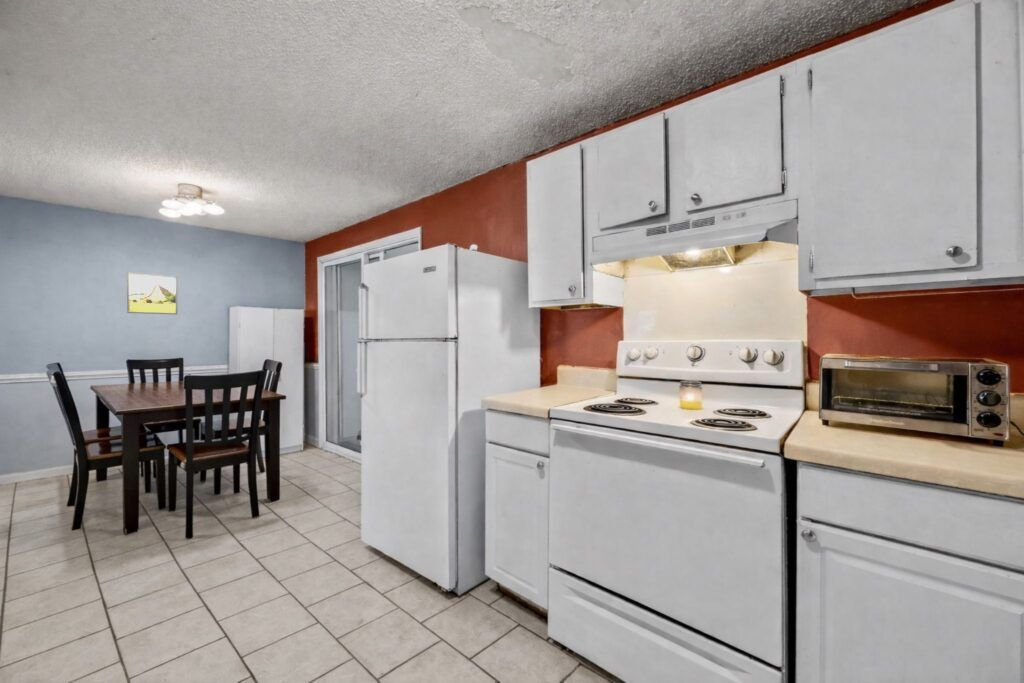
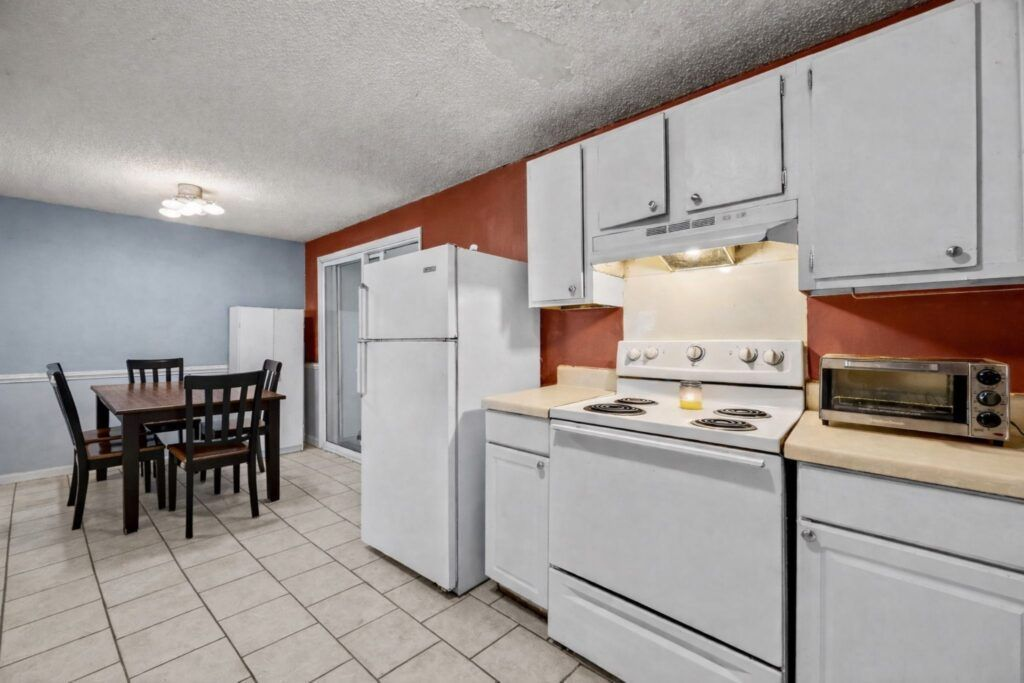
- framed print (152, 294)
